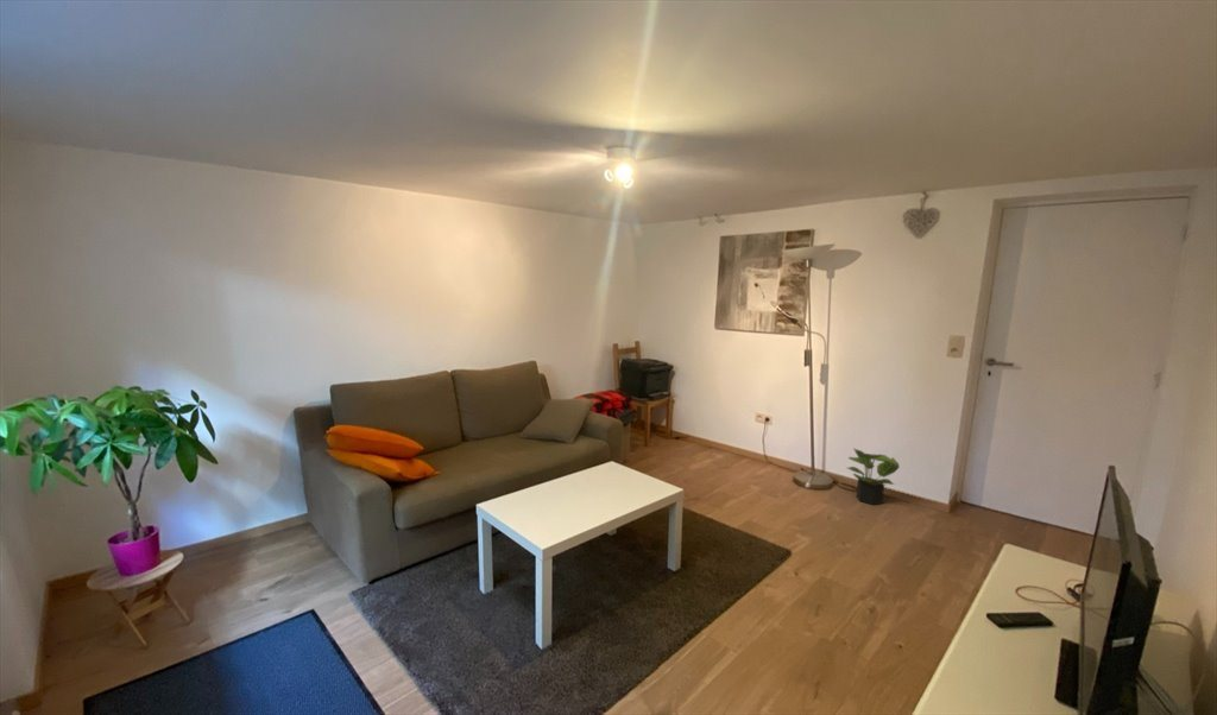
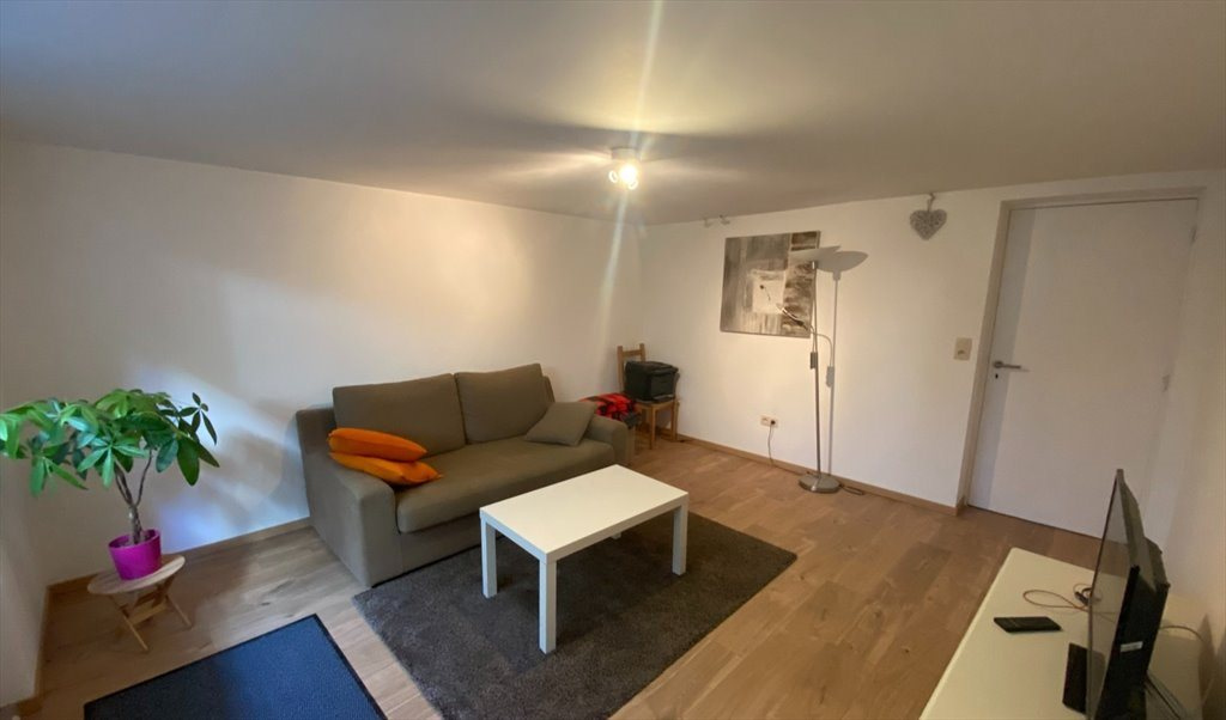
- potted plant (866, 473)
